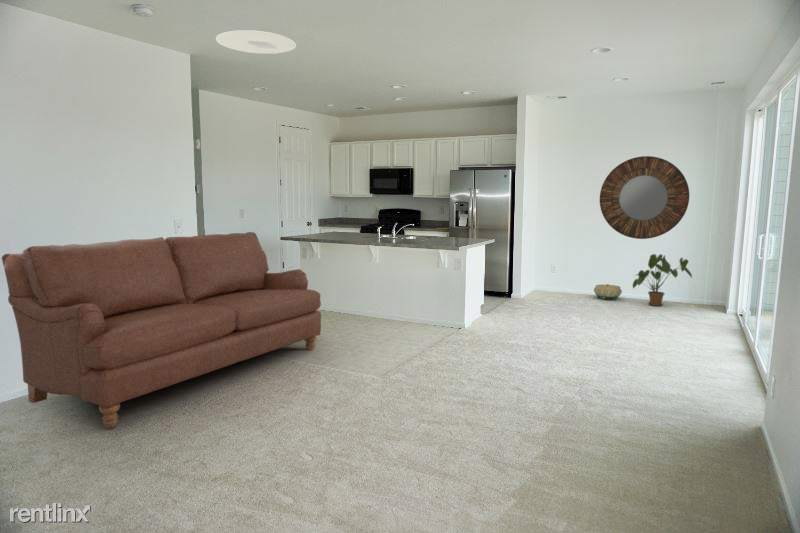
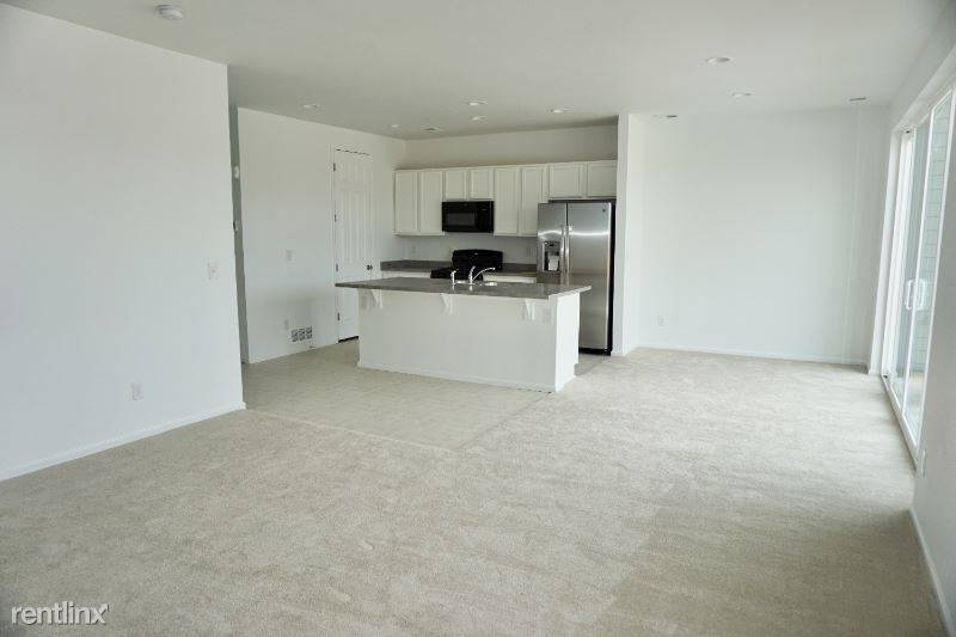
- sofa (185, 305)
- basket (607, 291)
- ceiling light (256, 39)
- home mirror (642, 197)
- house plant (661, 278)
